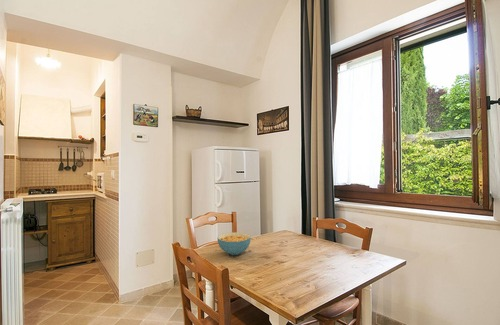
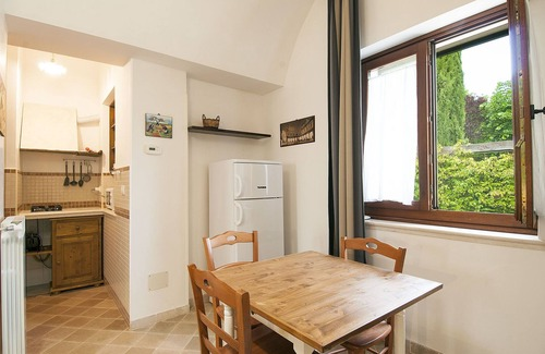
- cereal bowl (234, 245)
